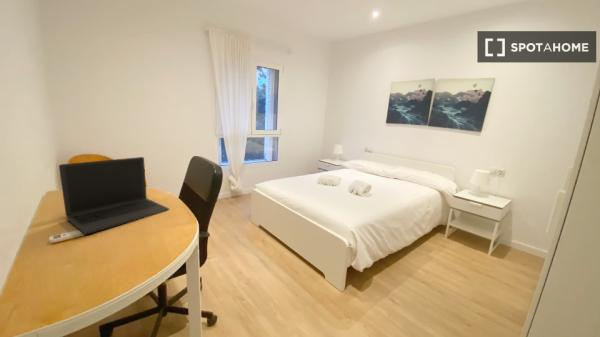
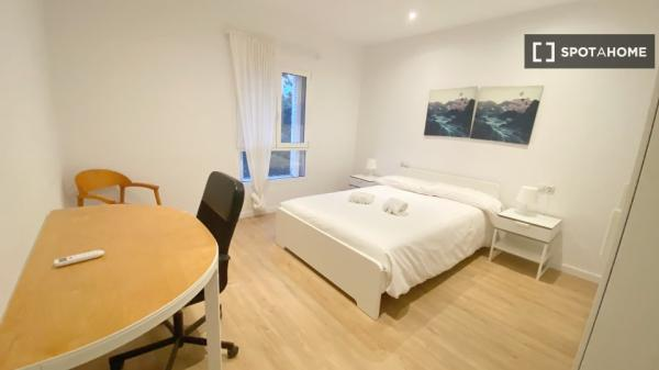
- laptop (119, 189)
